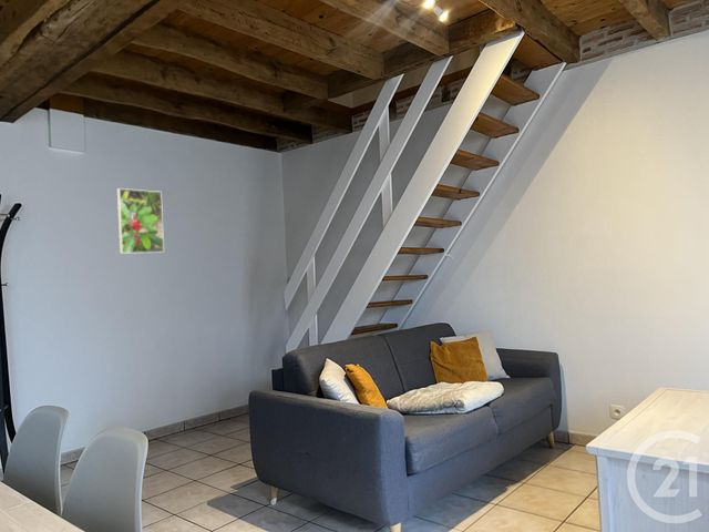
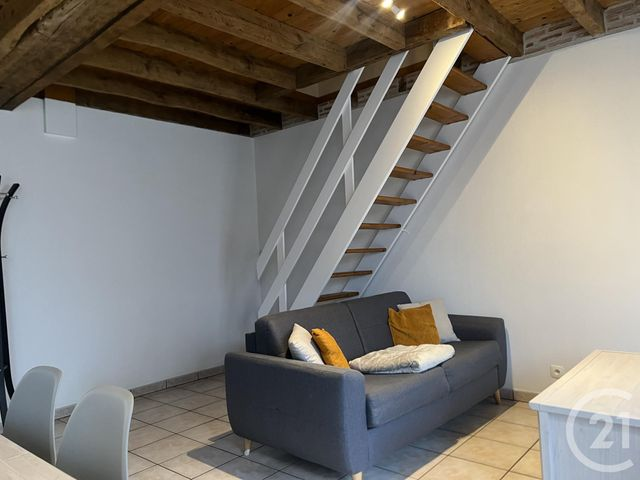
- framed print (141, 221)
